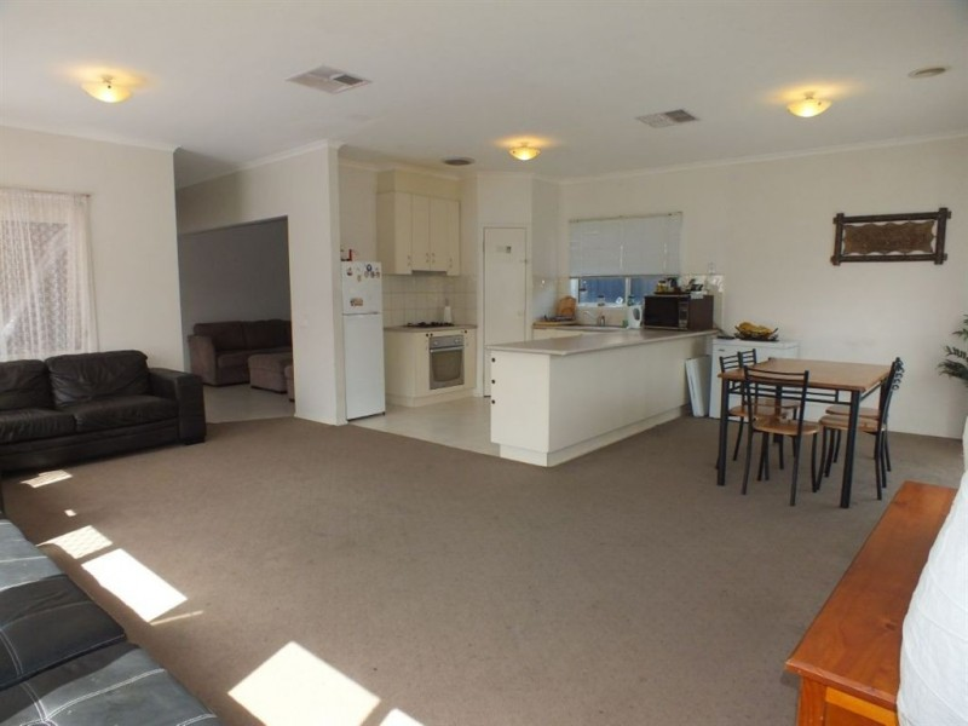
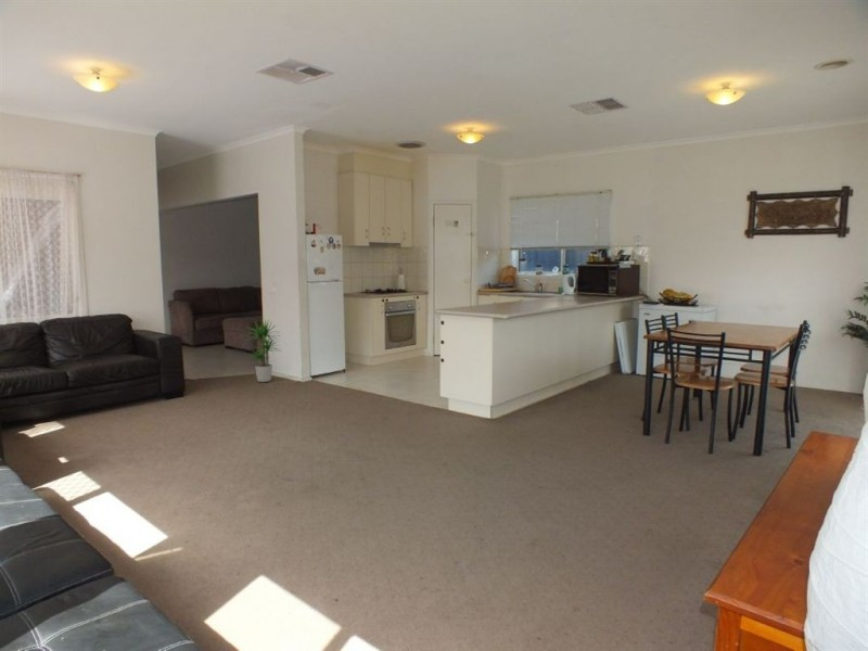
+ potted plant (265, 350)
